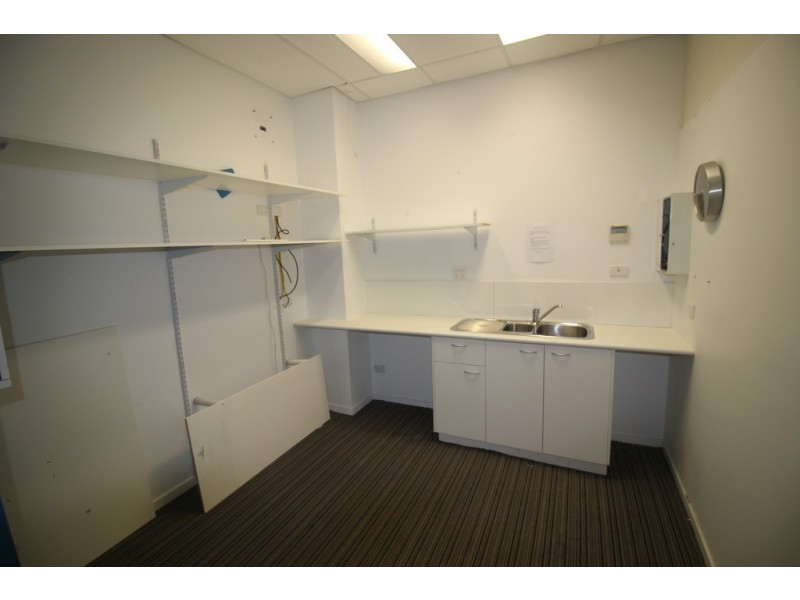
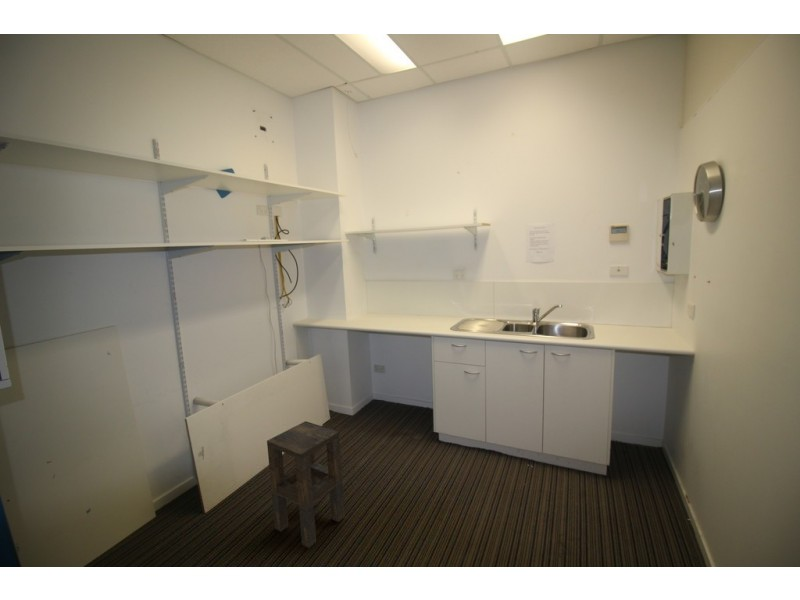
+ side table (307, 479)
